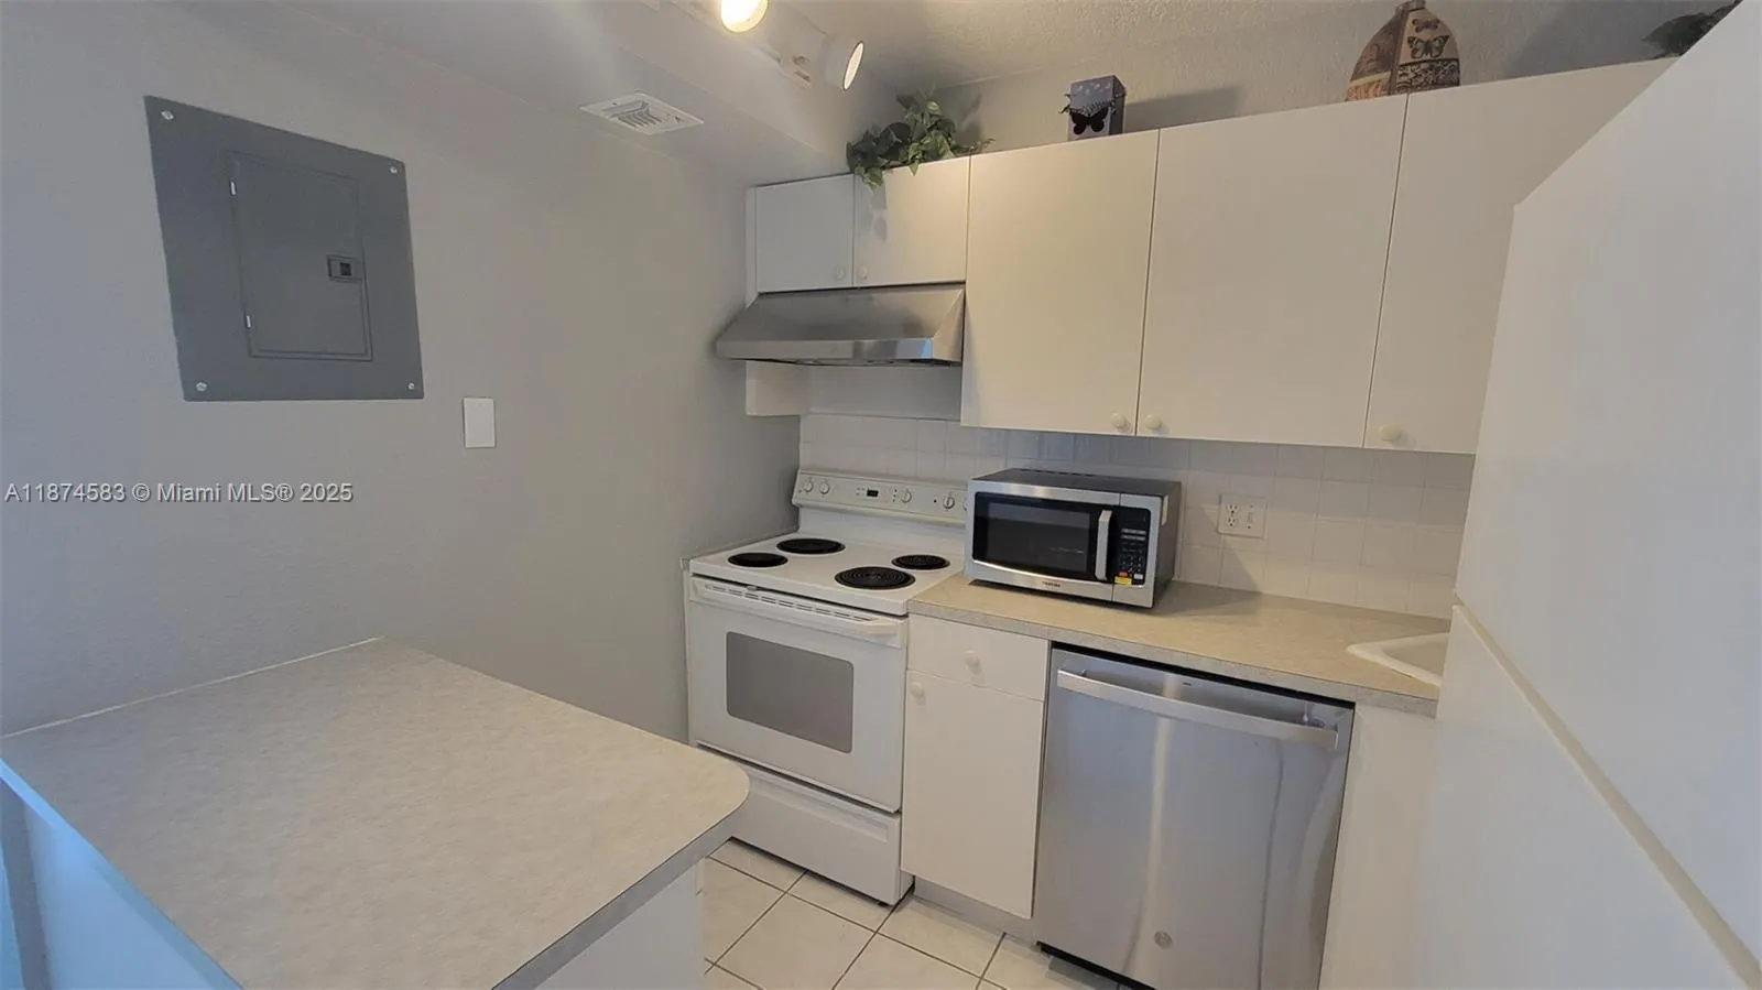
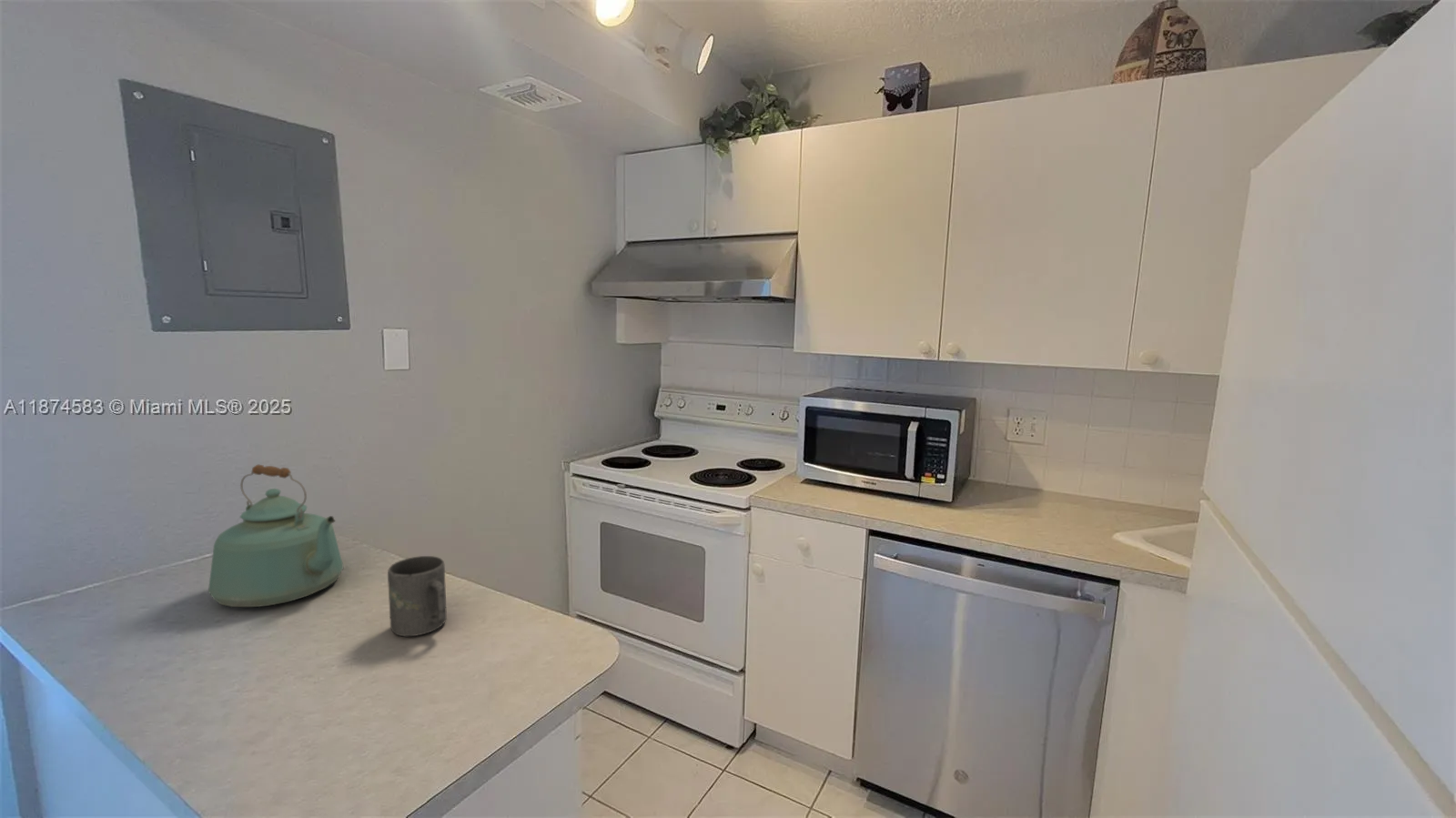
+ kettle (284, 529)
+ mug (422, 598)
